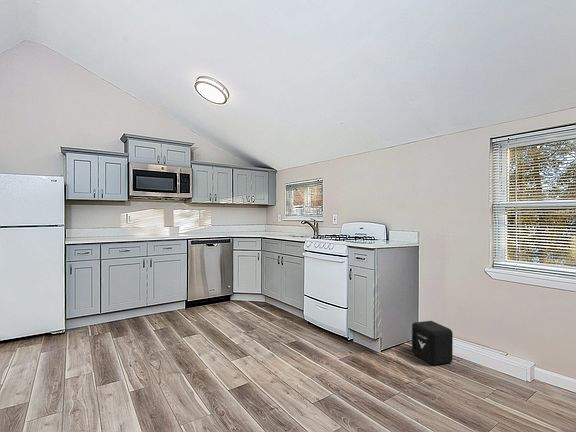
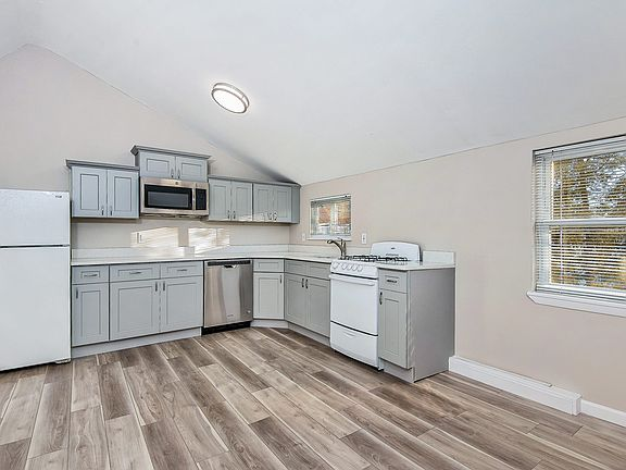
- air purifier (430, 341)
